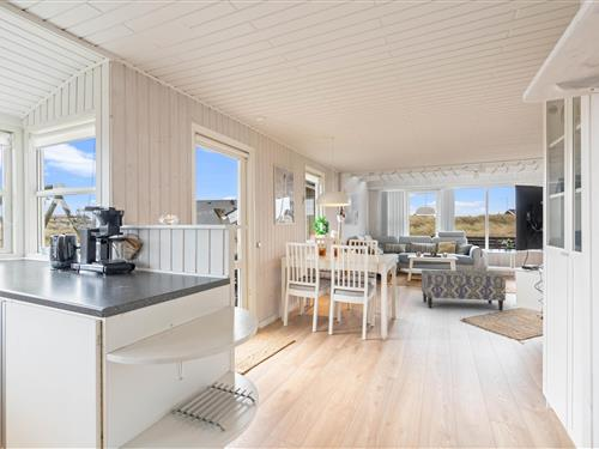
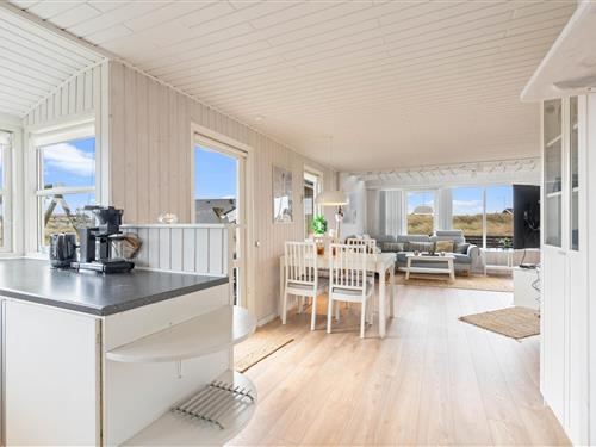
- bench (460, 289)
